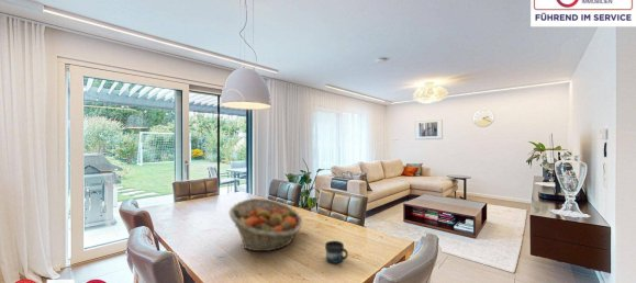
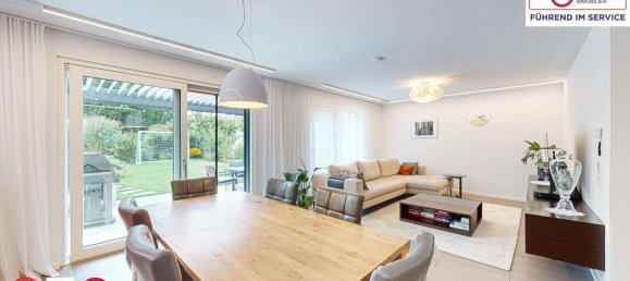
- mug (336, 251)
- fruit basket (267, 220)
